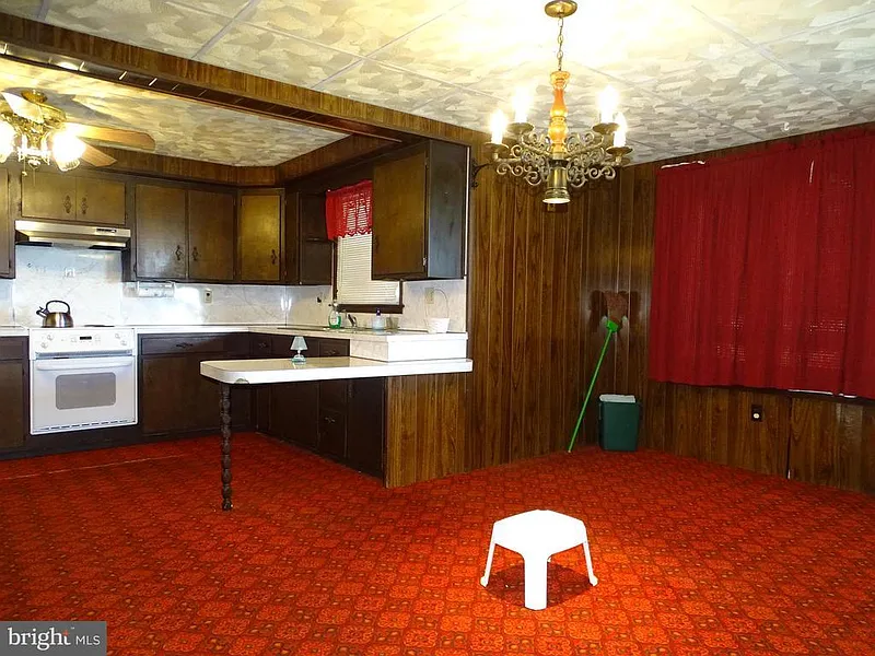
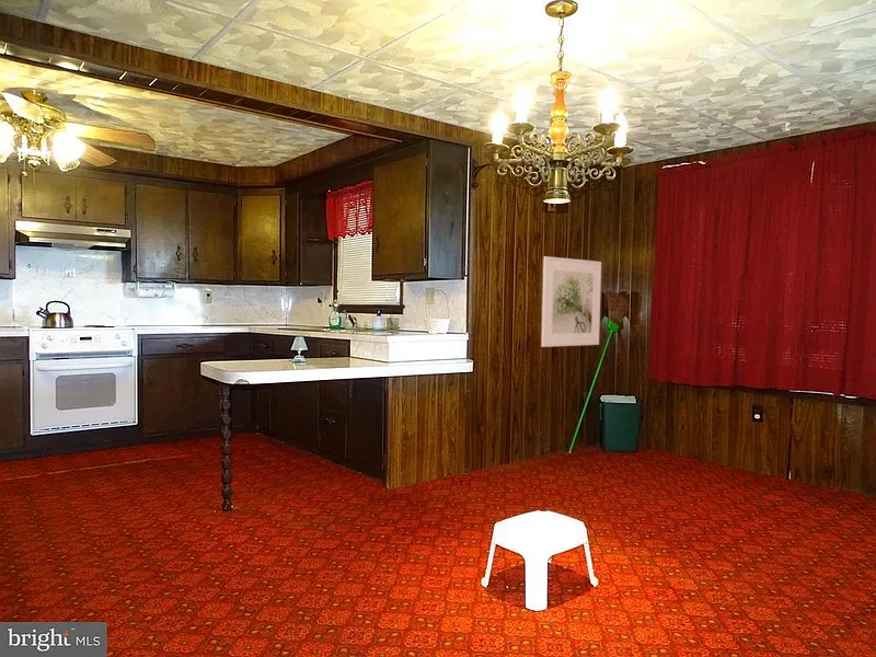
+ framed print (572, 302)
